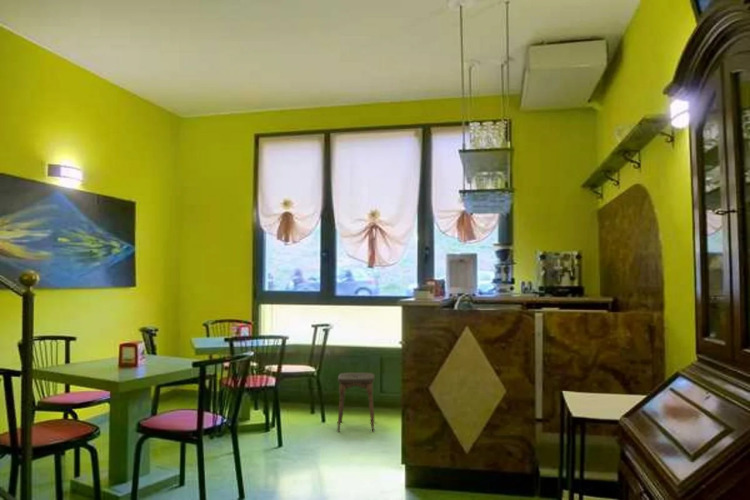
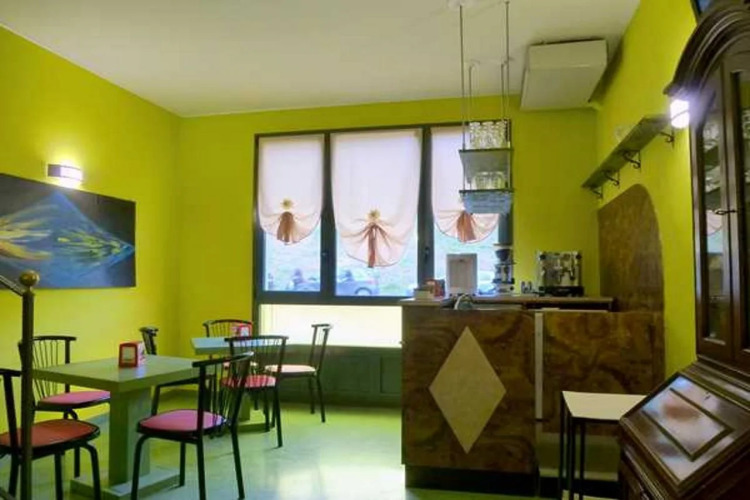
- stool (368, 398)
